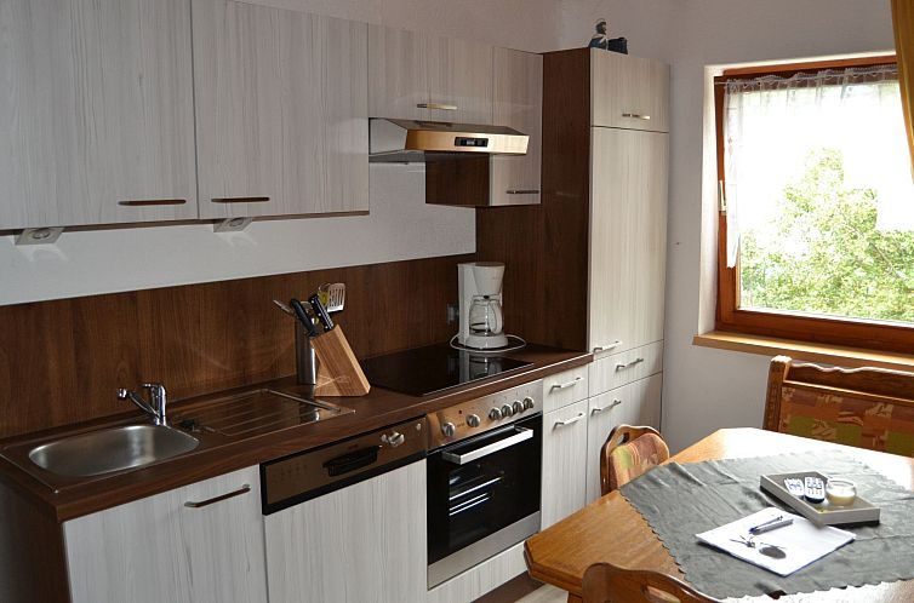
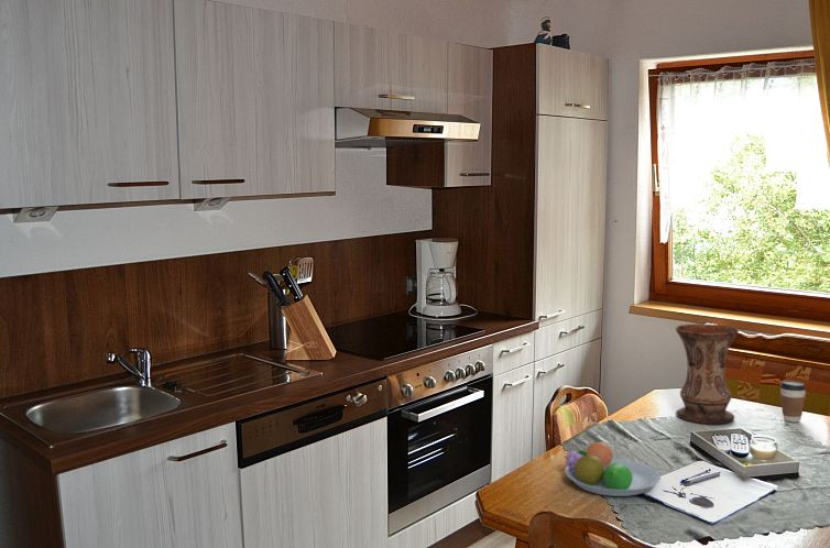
+ vase (706, 372)
+ coffee cup (793, 401)
+ fruit bowl (610, 464)
